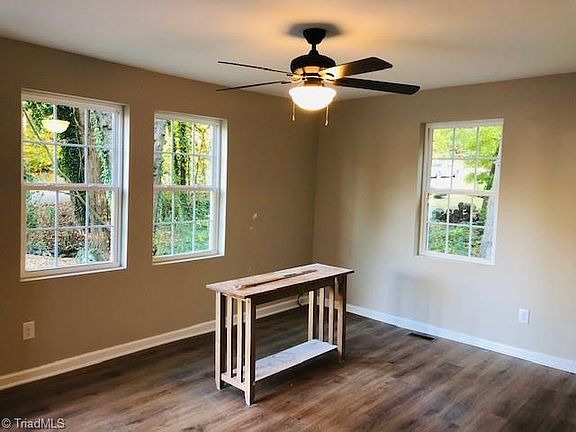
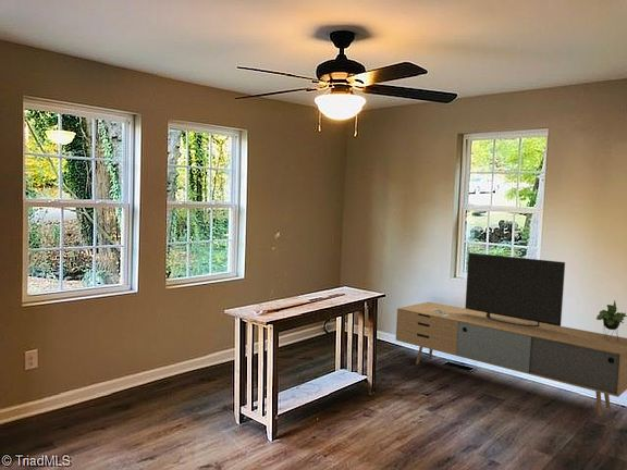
+ media console (507, 320)
